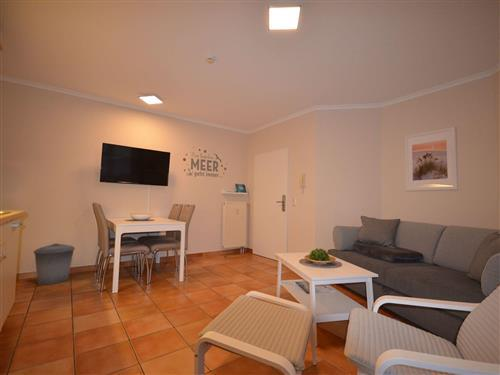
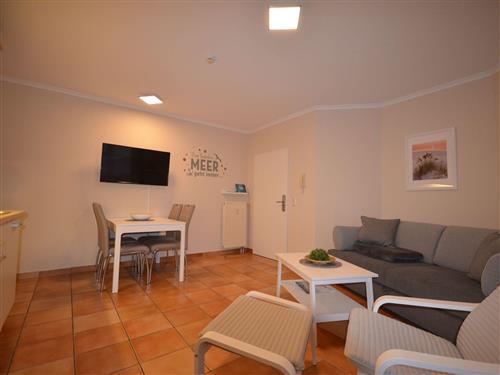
- trash can (54, 262)
